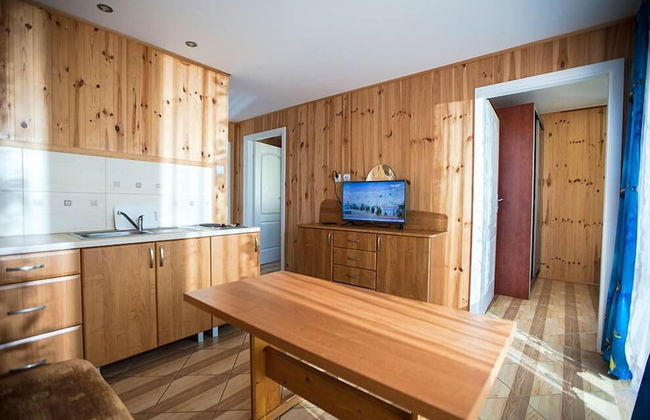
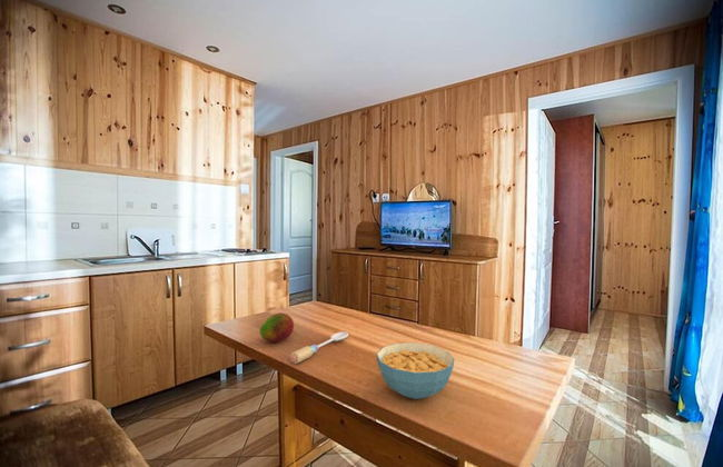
+ cereal bowl (414, 374)
+ spoon (321, 344)
+ fruit (277, 327)
